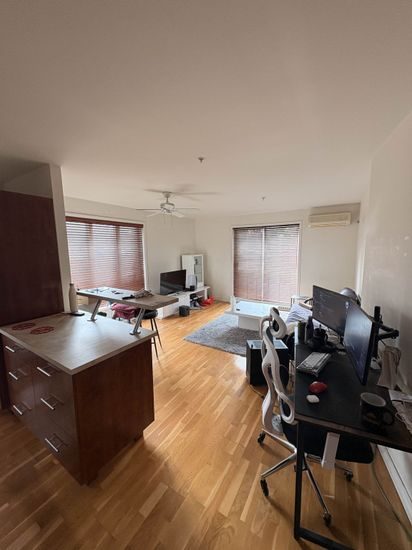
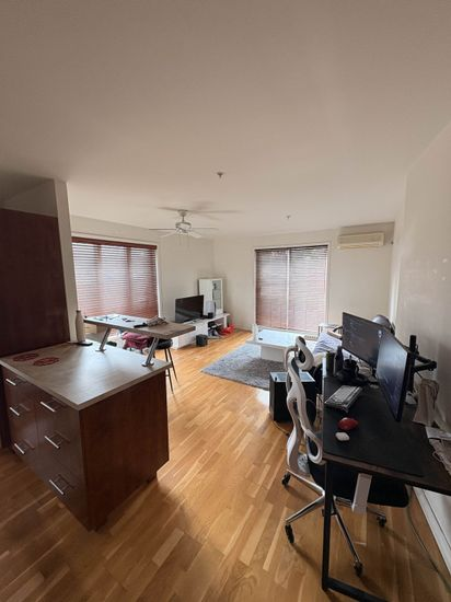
- mug (376, 412)
